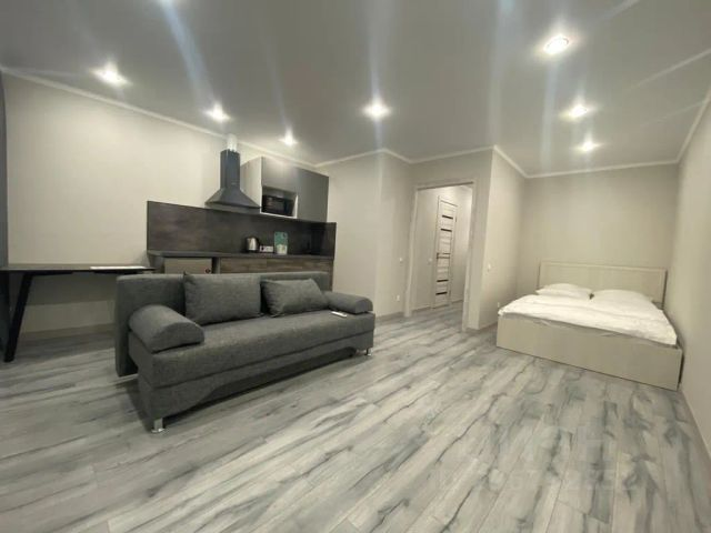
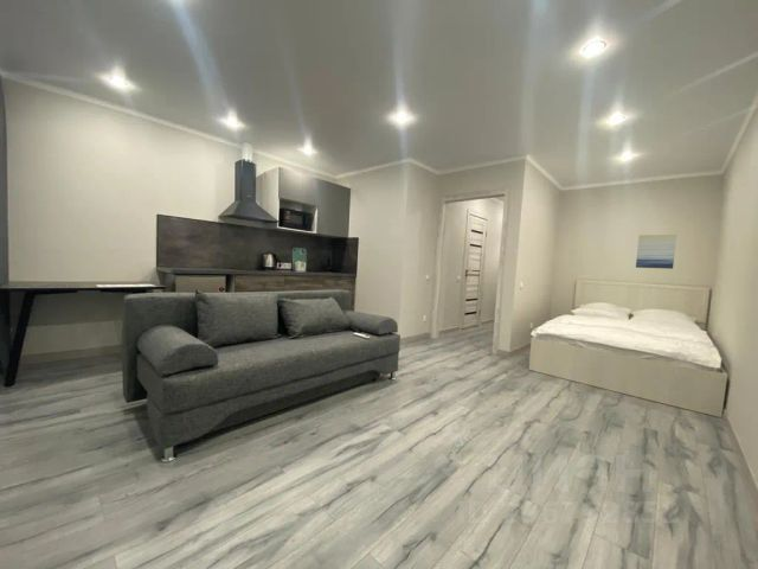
+ wall art (655, 251)
